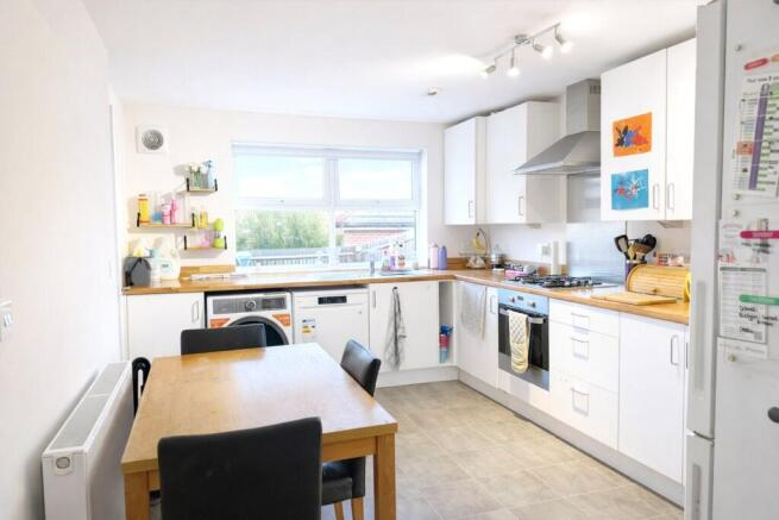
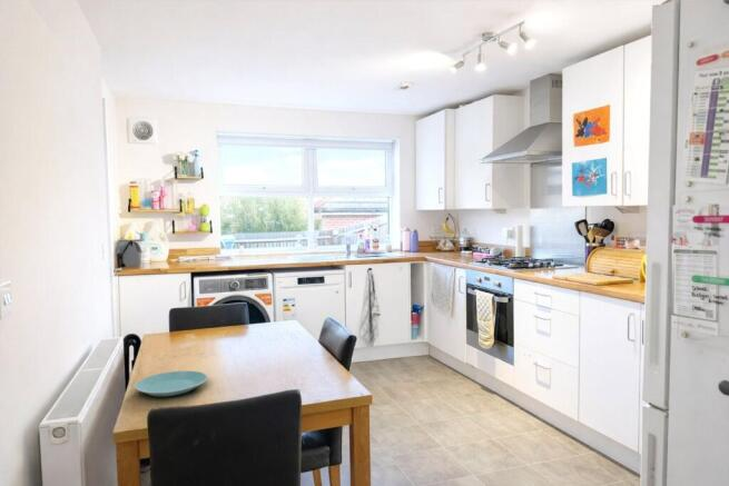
+ plate (171, 384)
